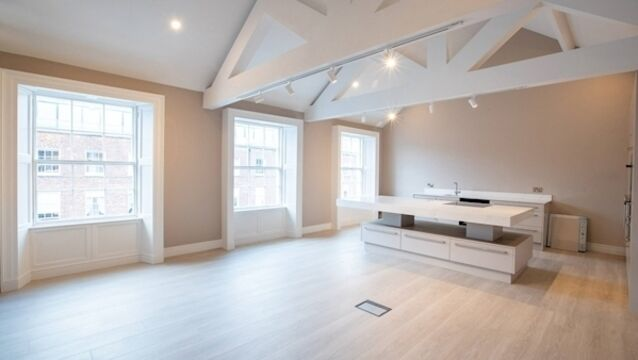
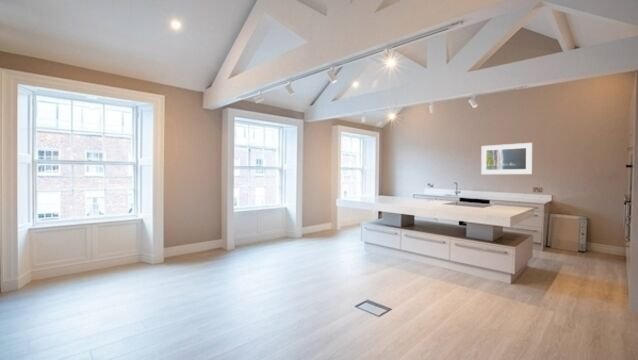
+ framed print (505, 159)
